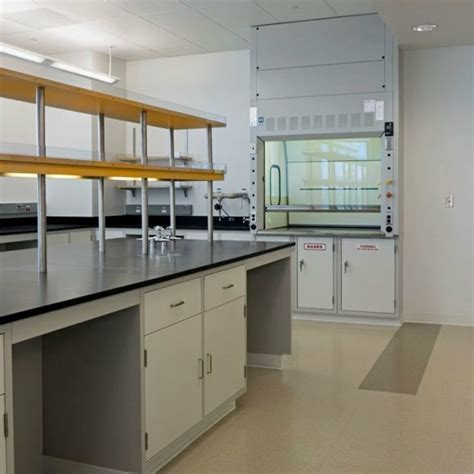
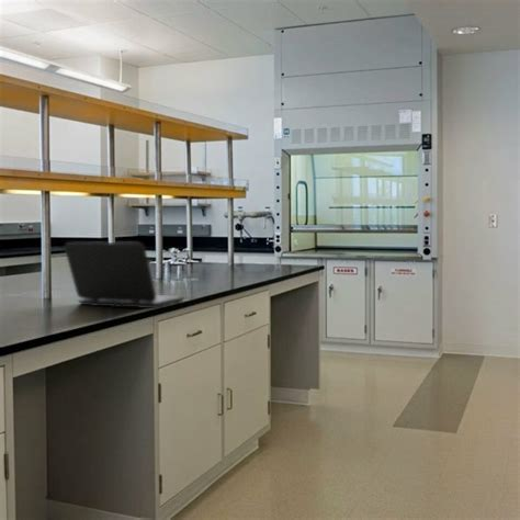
+ laptop (125, 272)
